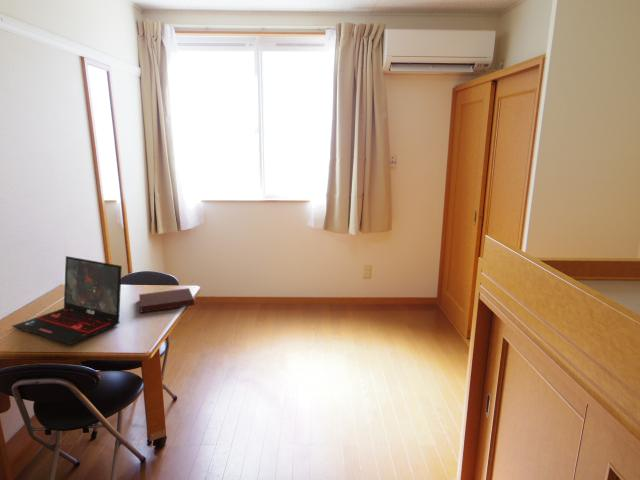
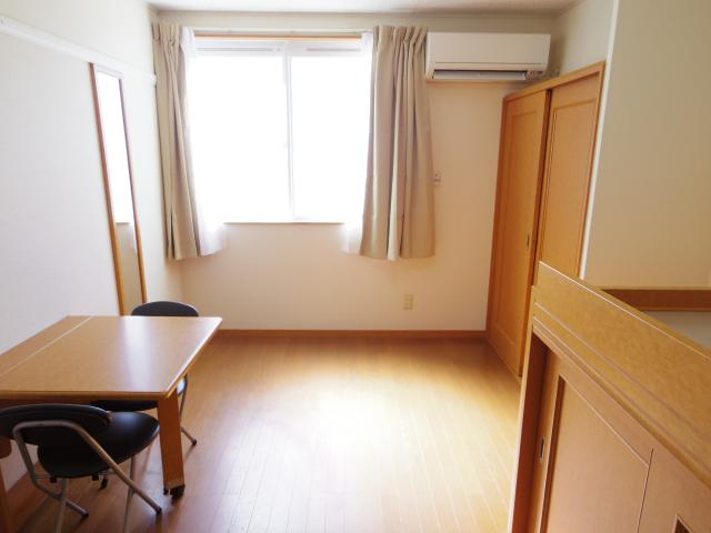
- notebook (166, 299)
- laptop (67, 296)
